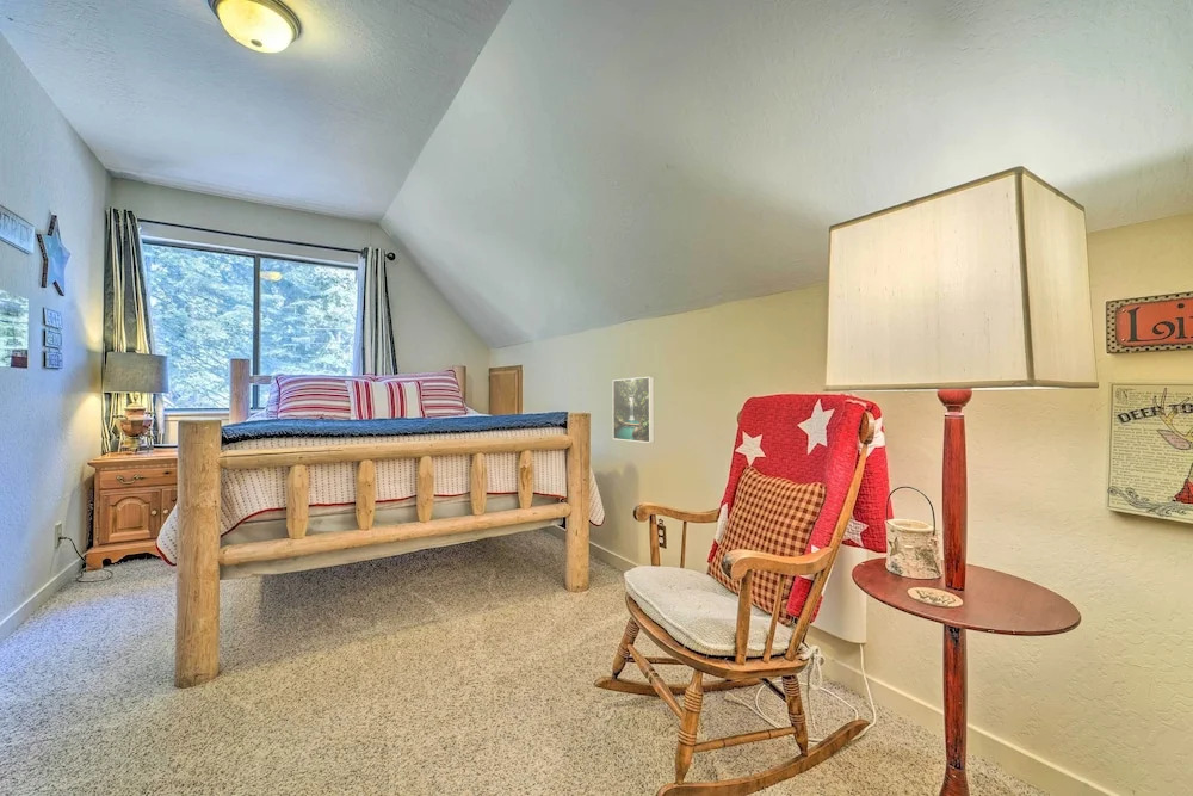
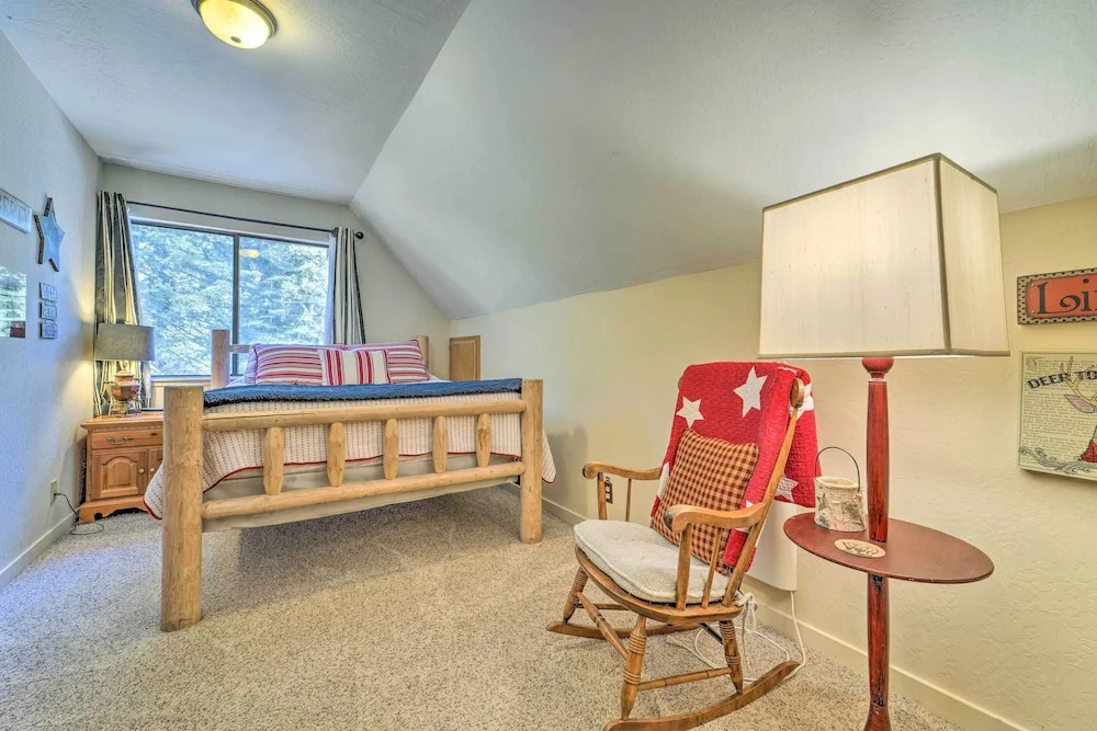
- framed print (632, 409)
